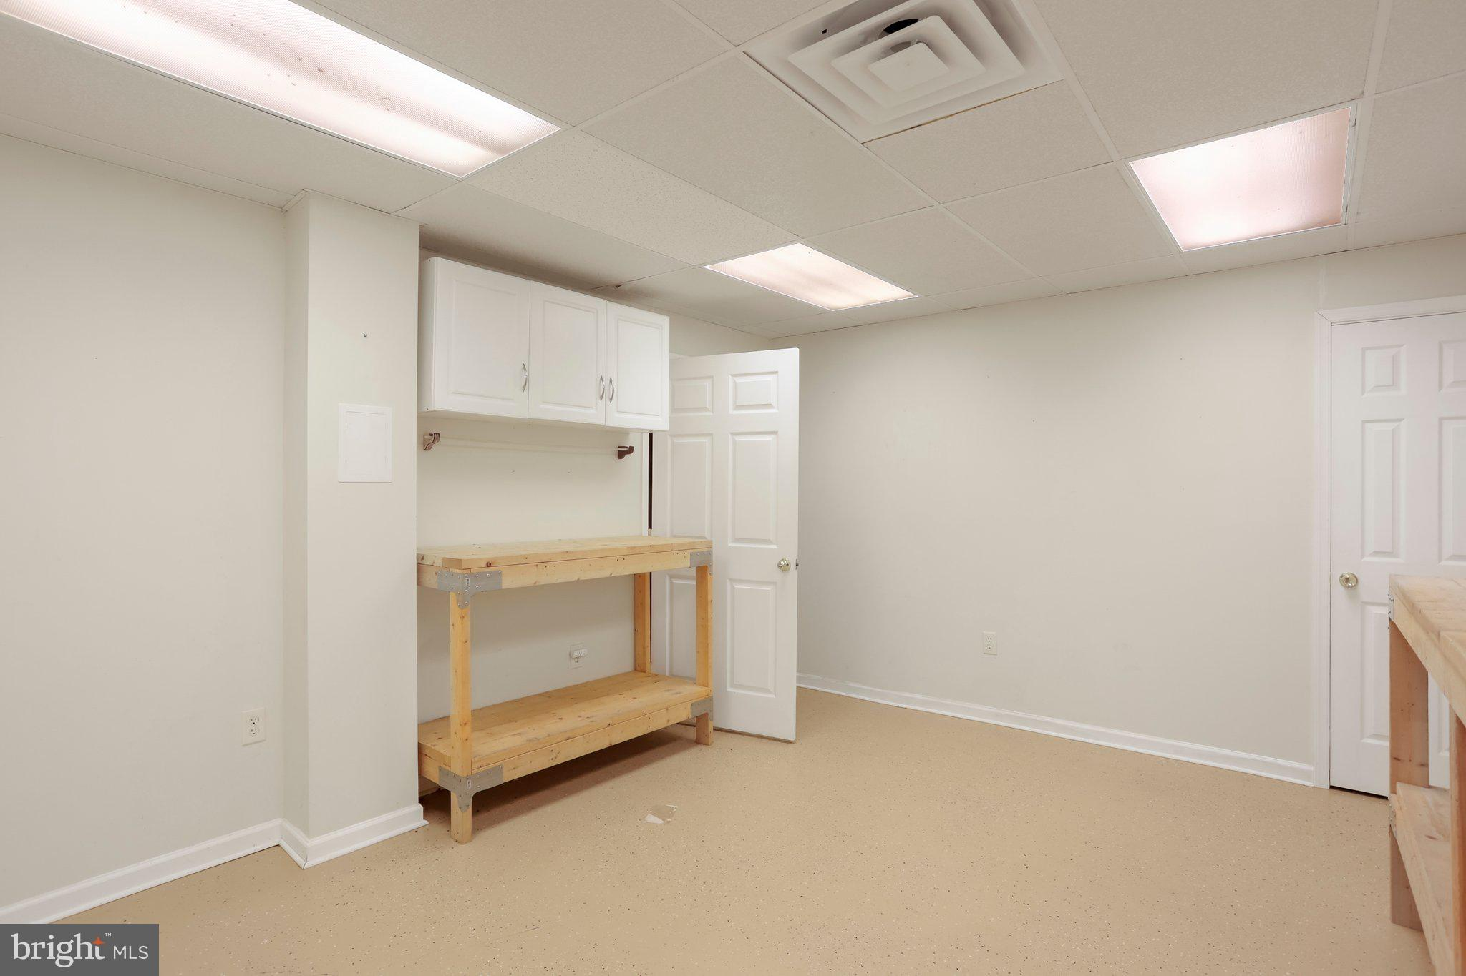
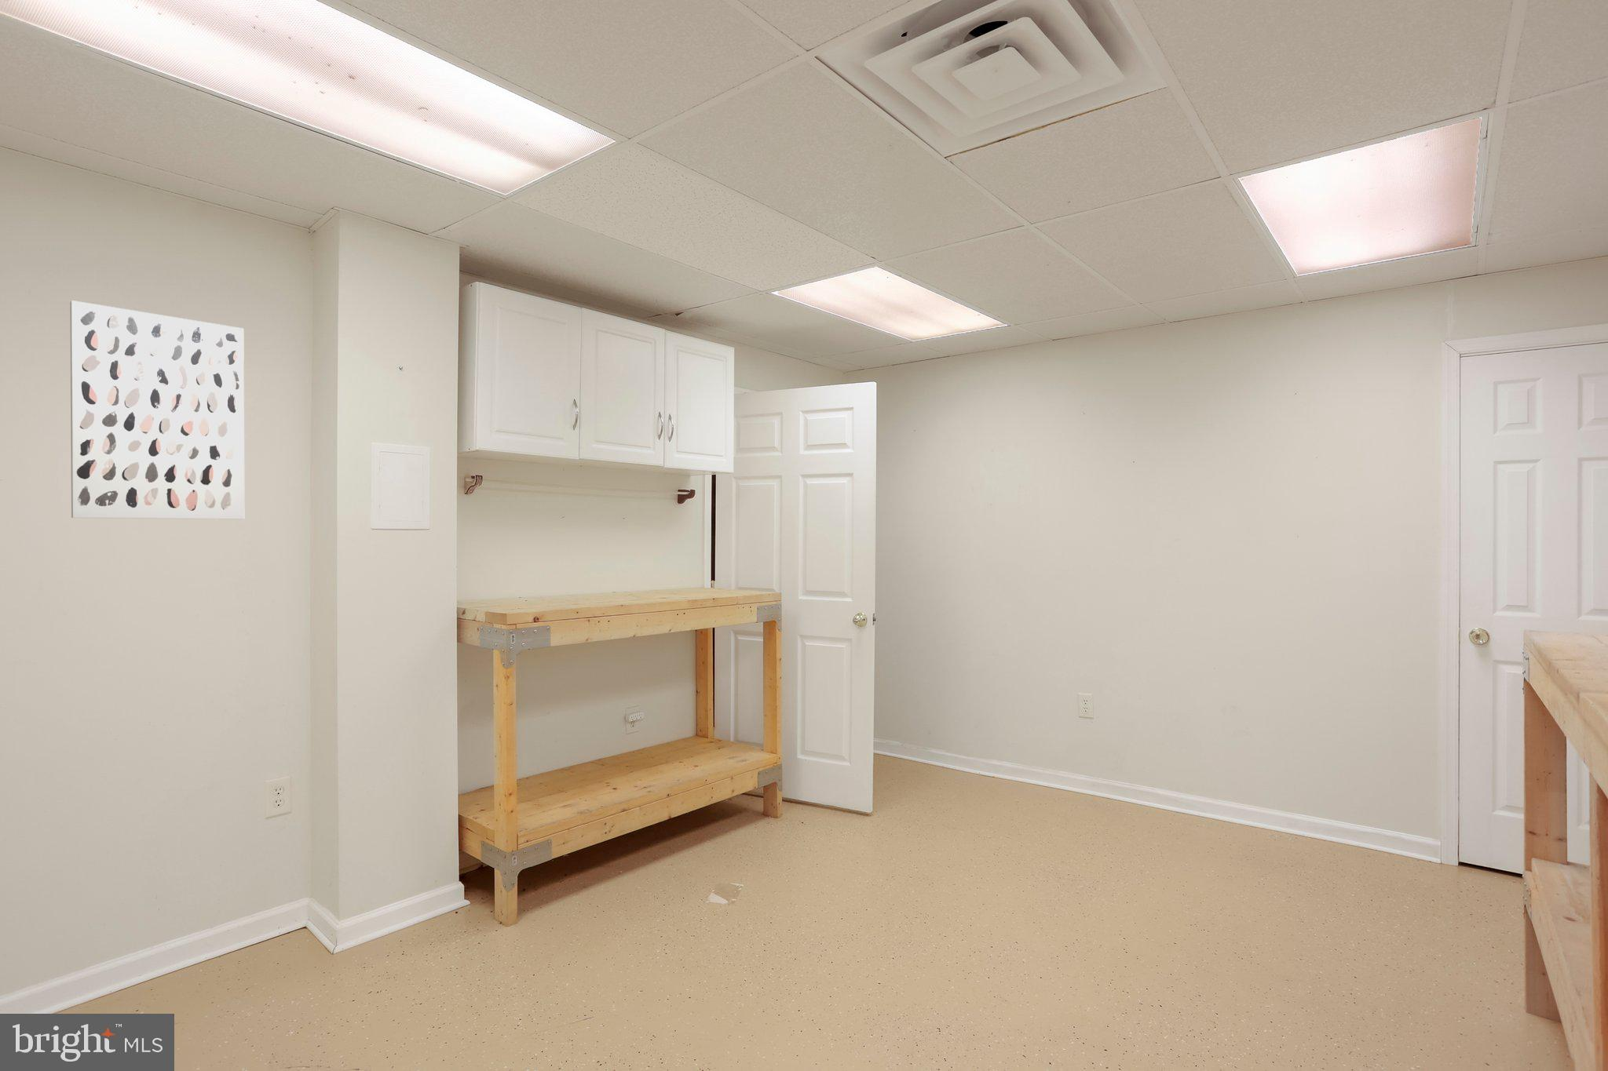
+ wall art (163, 417)
